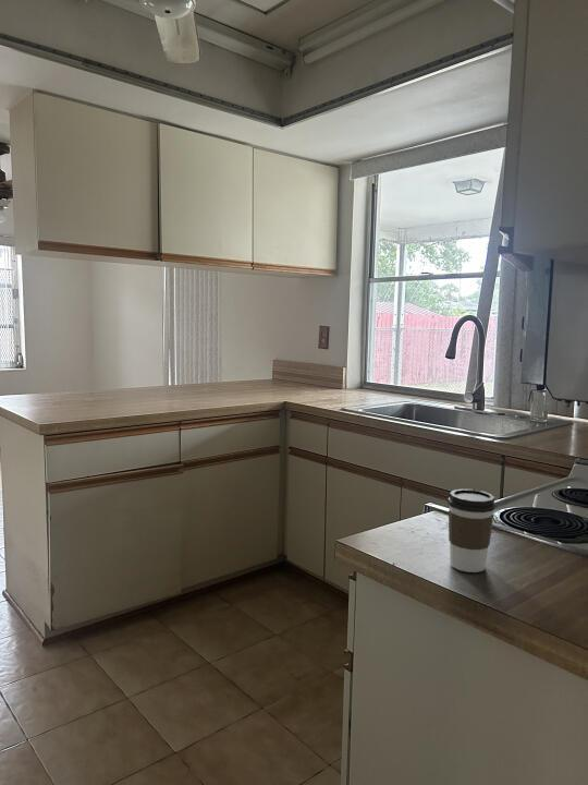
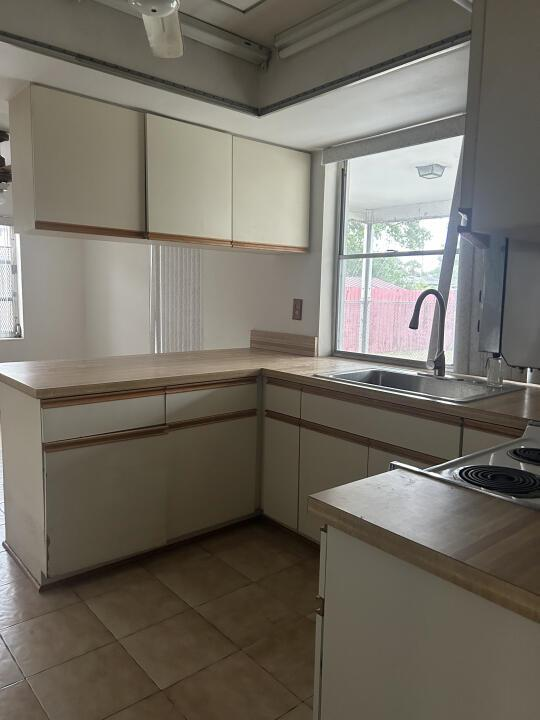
- coffee cup (469, 530)
